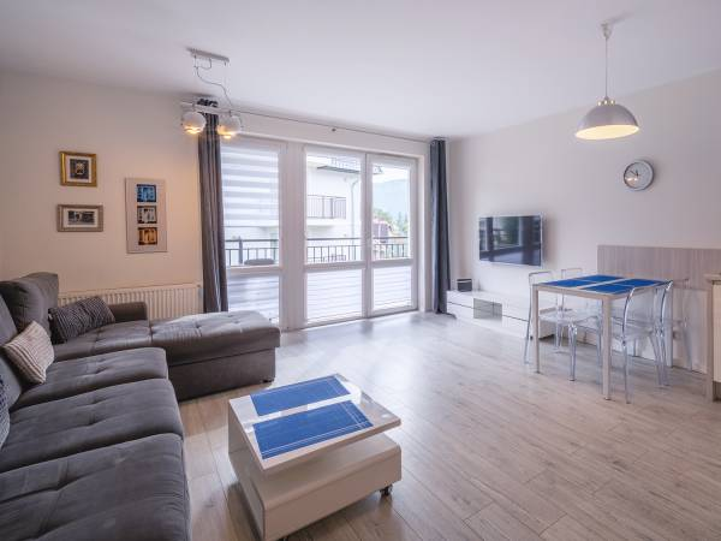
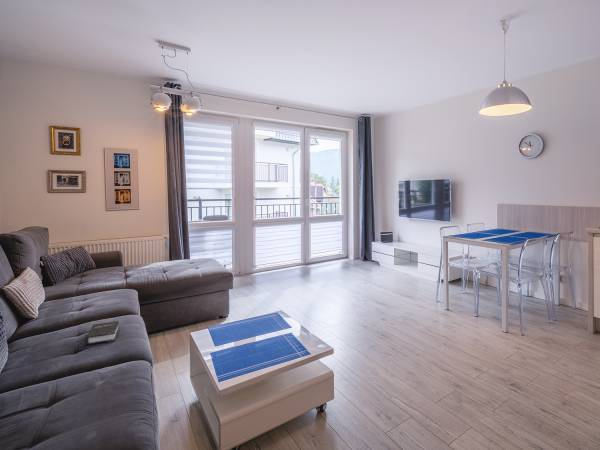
+ hardback book (103, 332)
